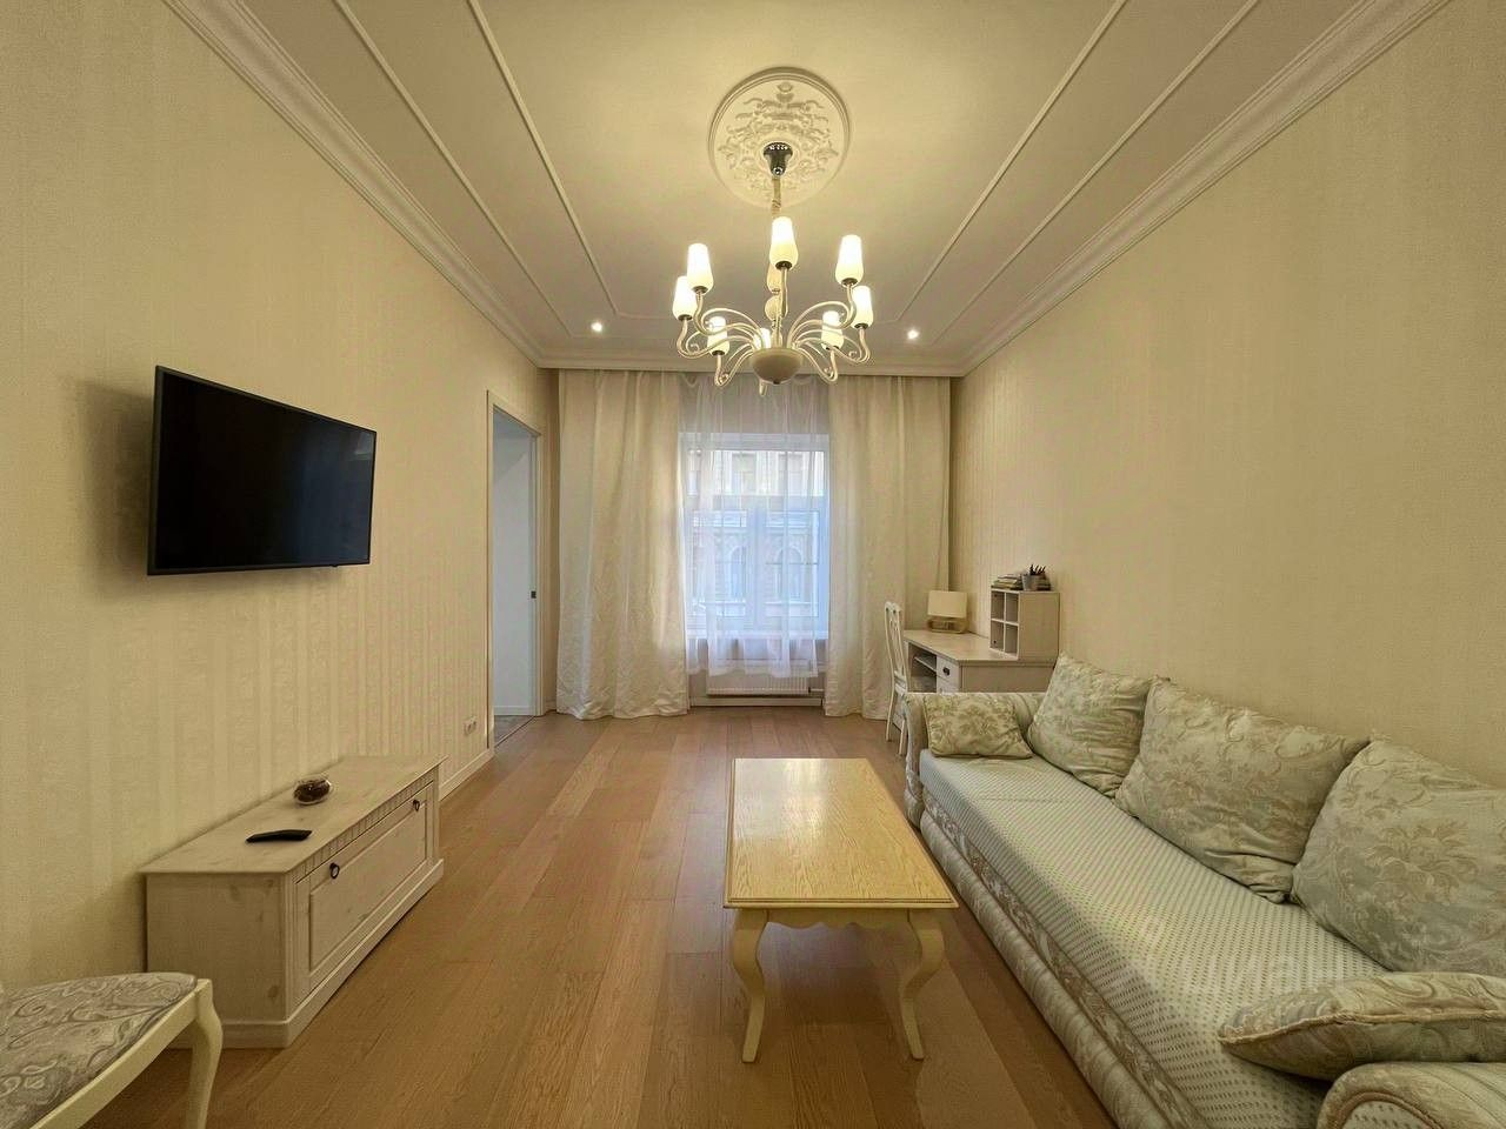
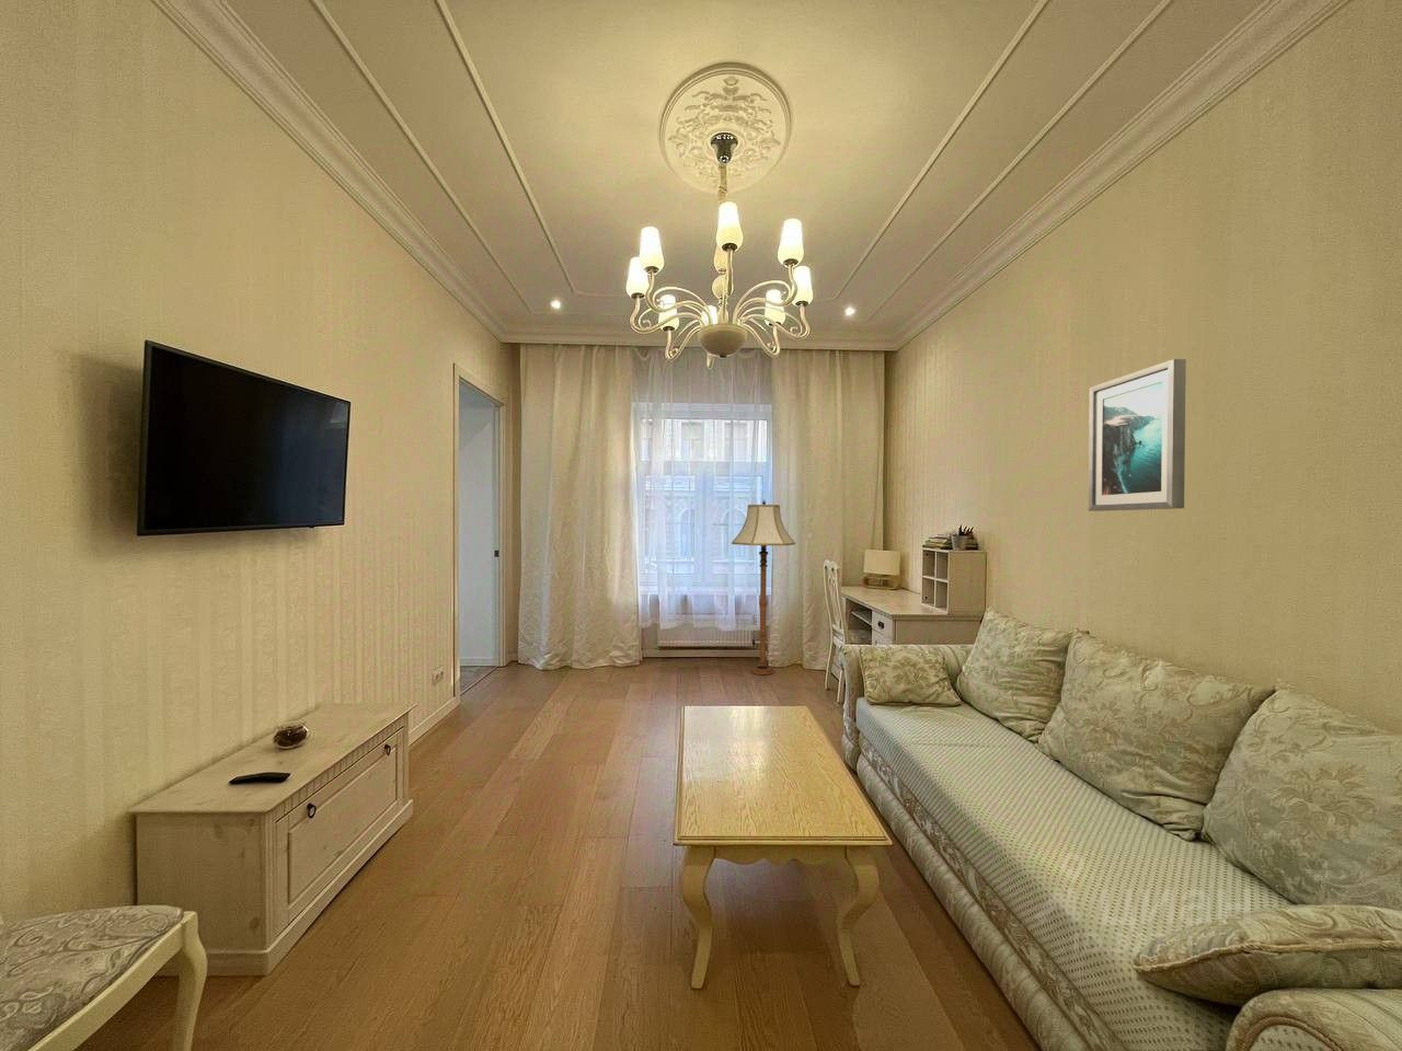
+ wall art (1132, 442)
+ floor lamp (763, 585)
